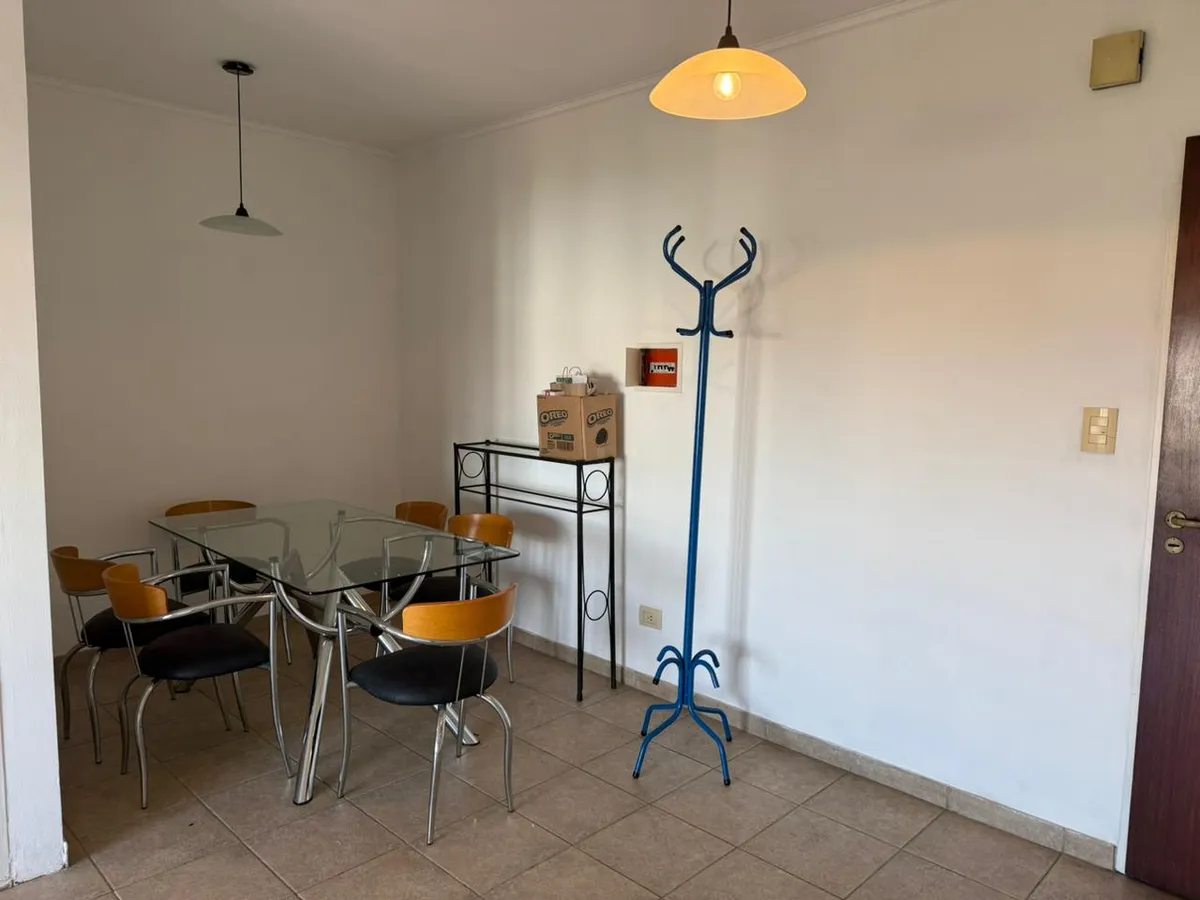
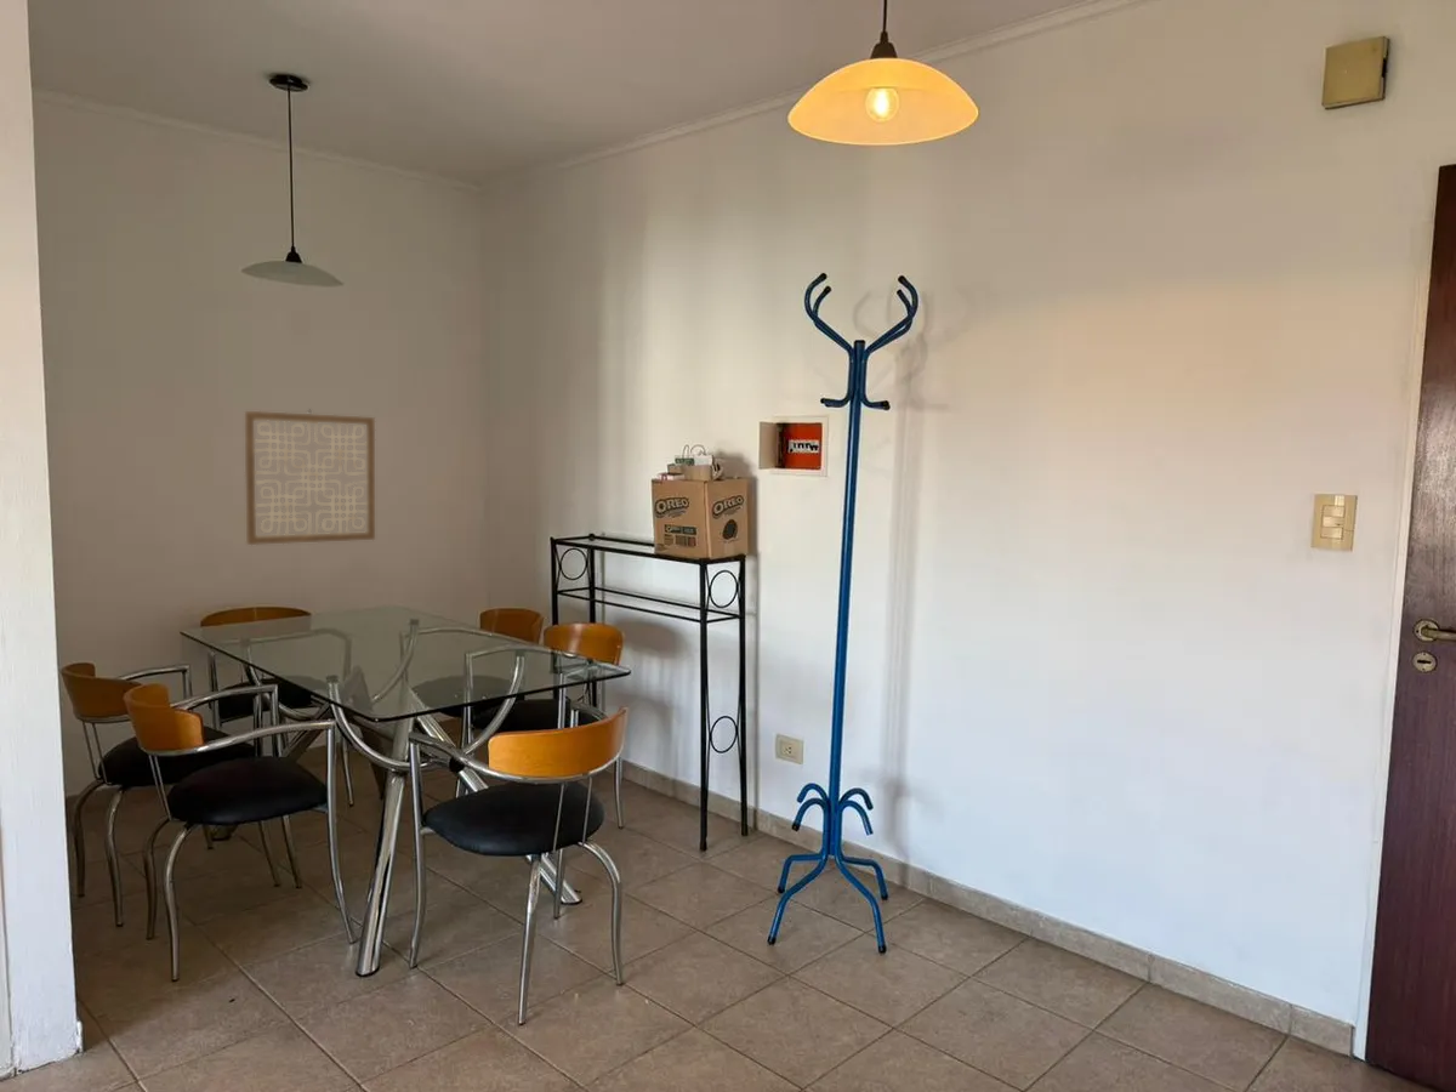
+ wall art (312, 474)
